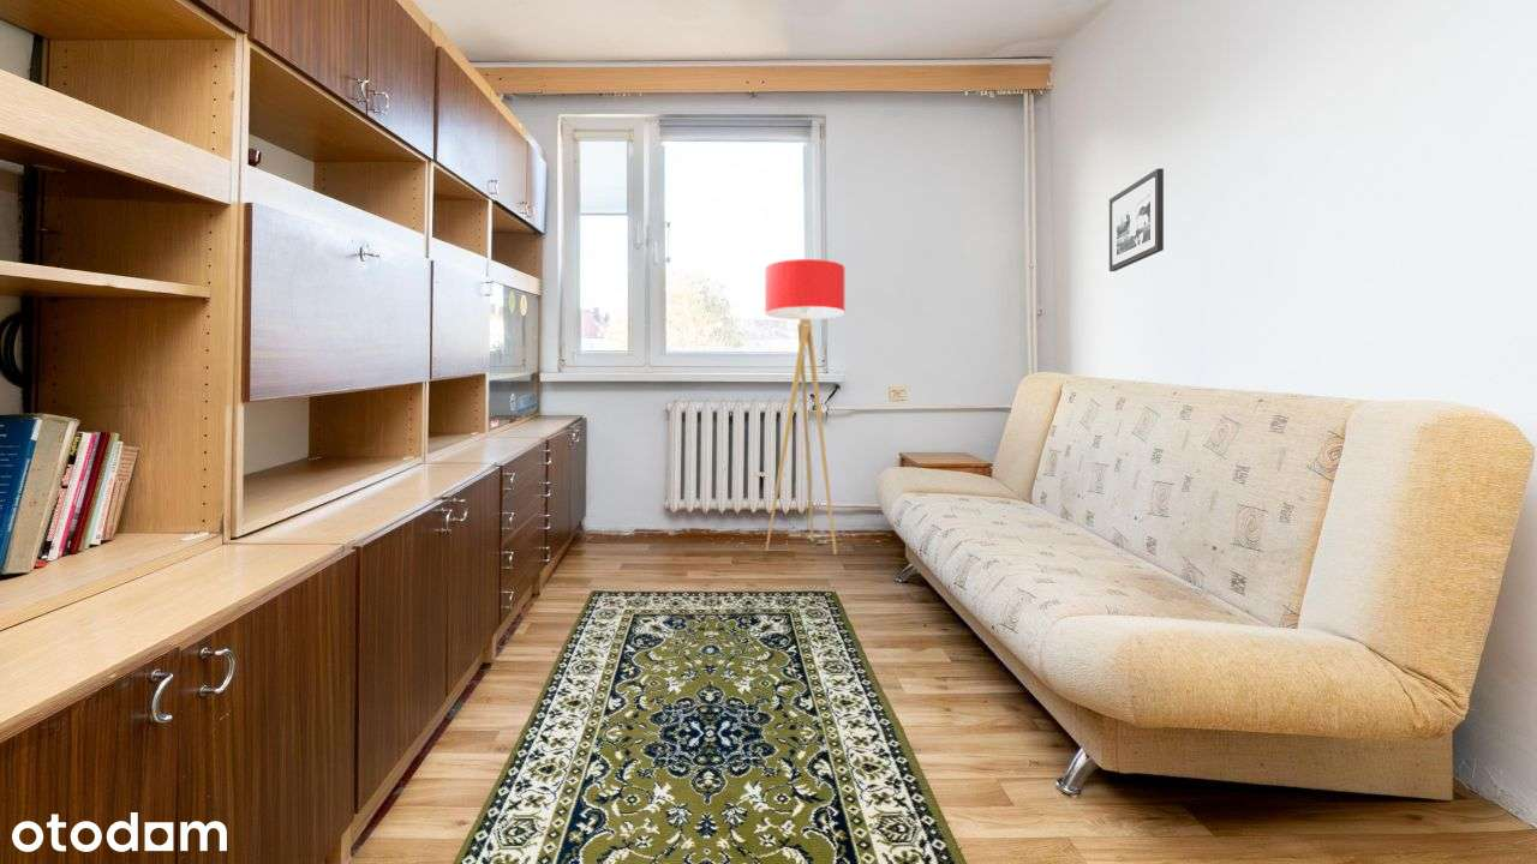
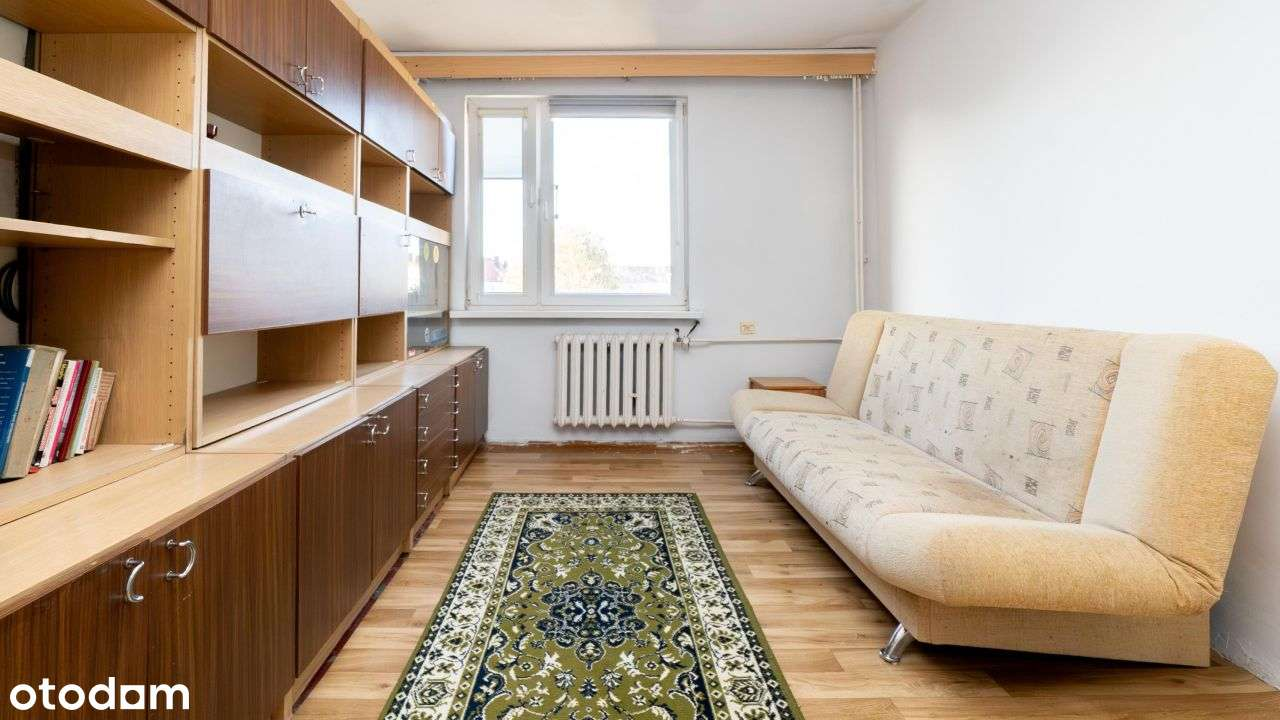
- picture frame (1134, 223)
- floor lamp (805, 408)
